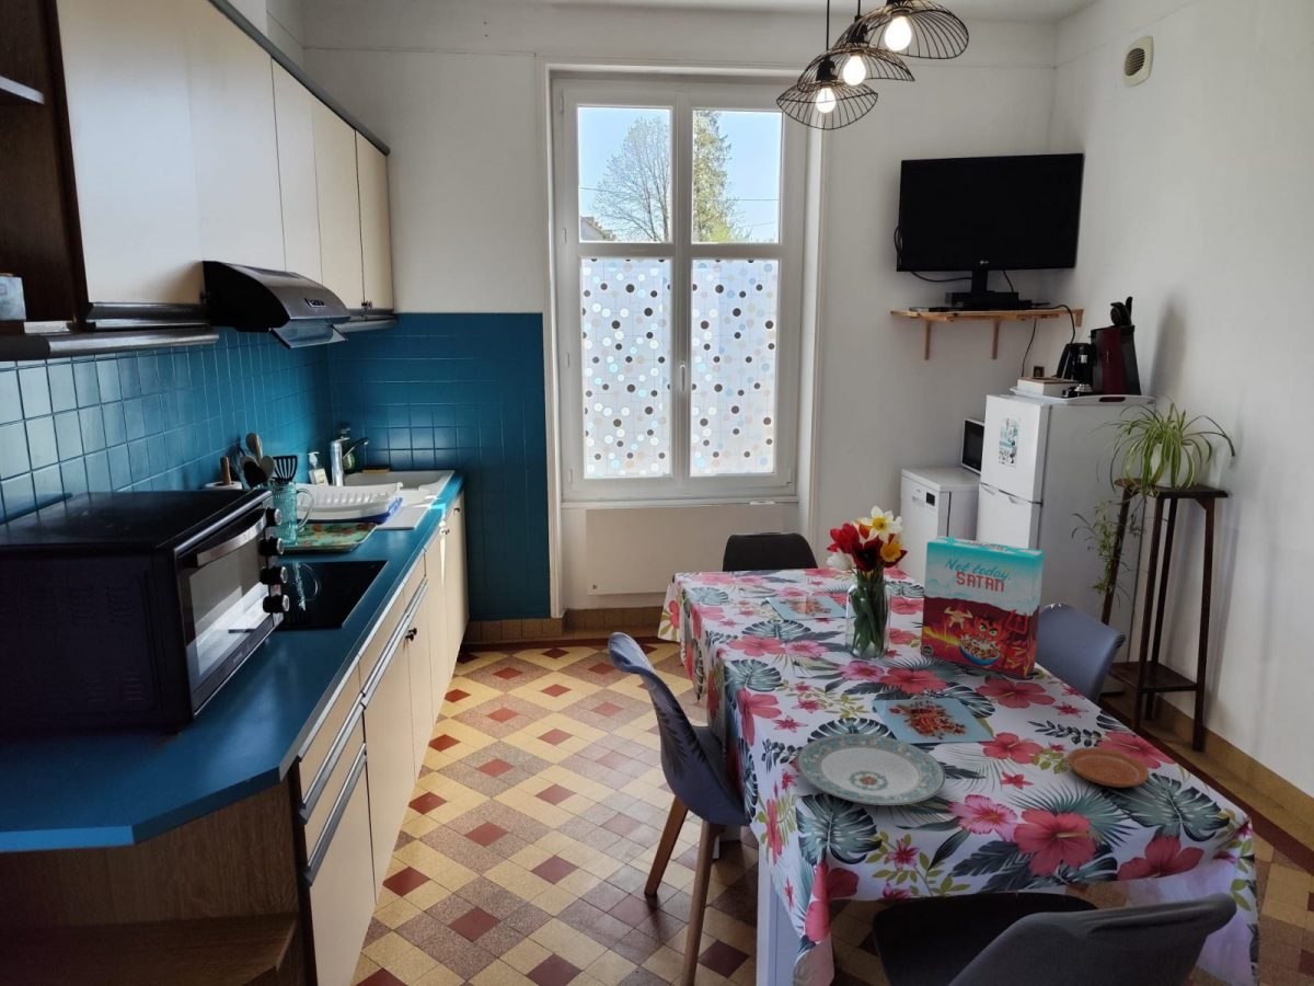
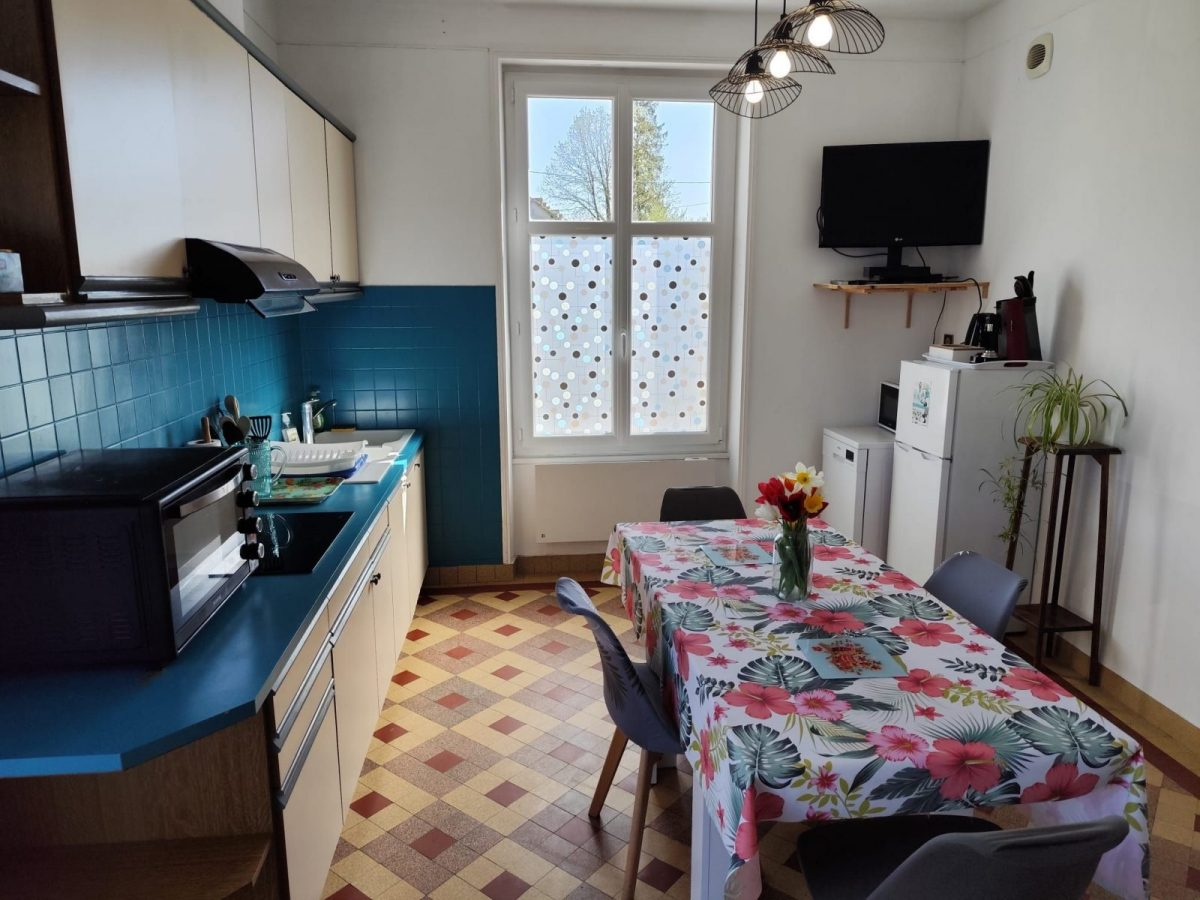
- plate (868, 773)
- cereal box (980, 604)
- plate (1107, 771)
